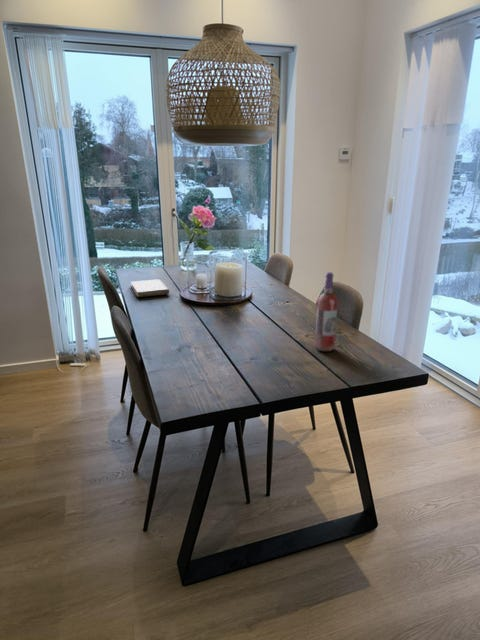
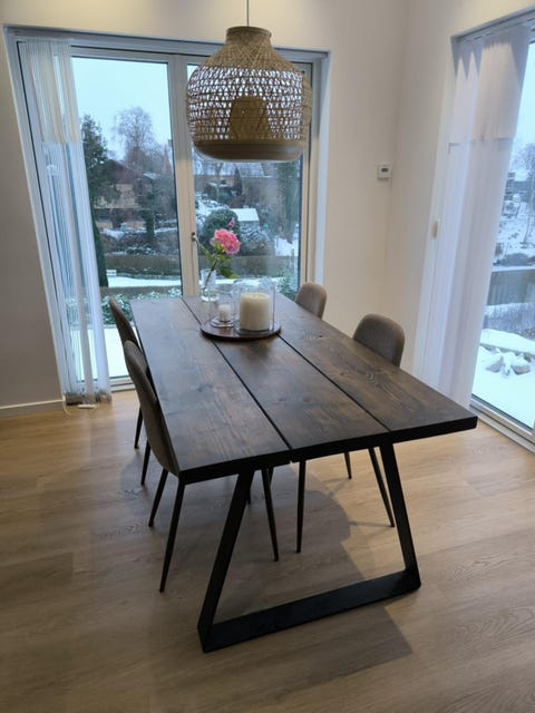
- wine bottle (327, 311)
- notebook (149, 287)
